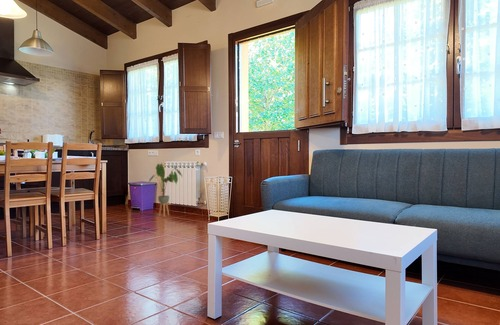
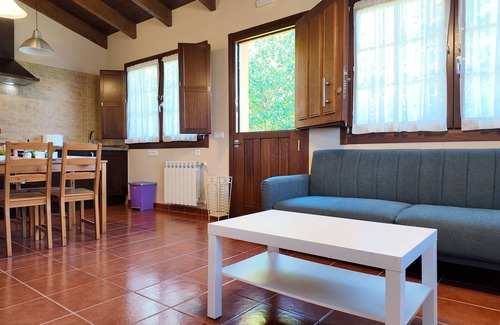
- house plant (165, 188)
